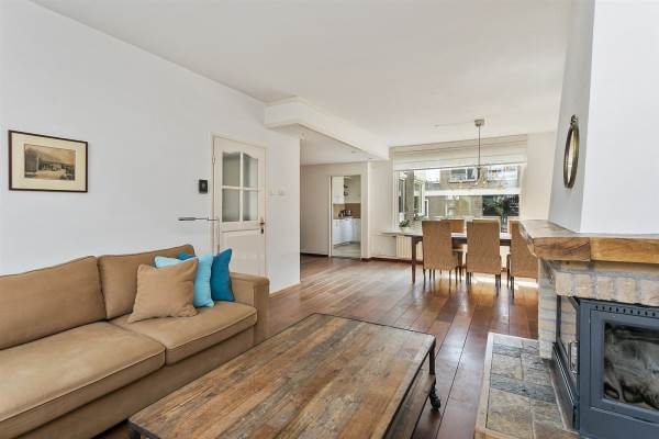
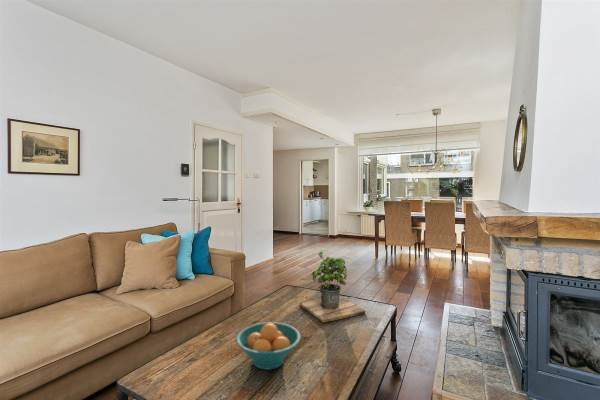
+ potted plant (331, 281)
+ fruit bowl (268, 343)
